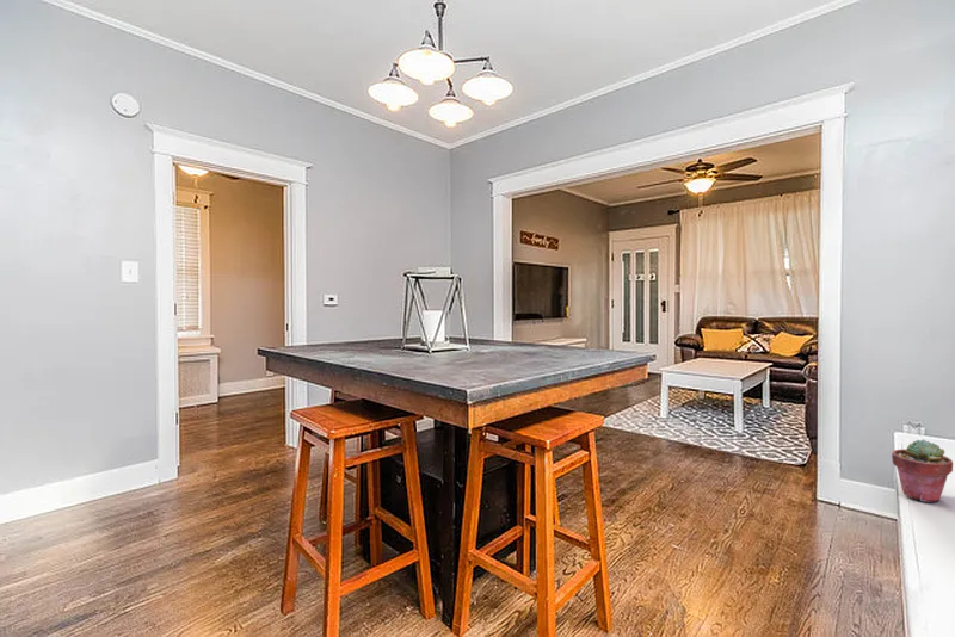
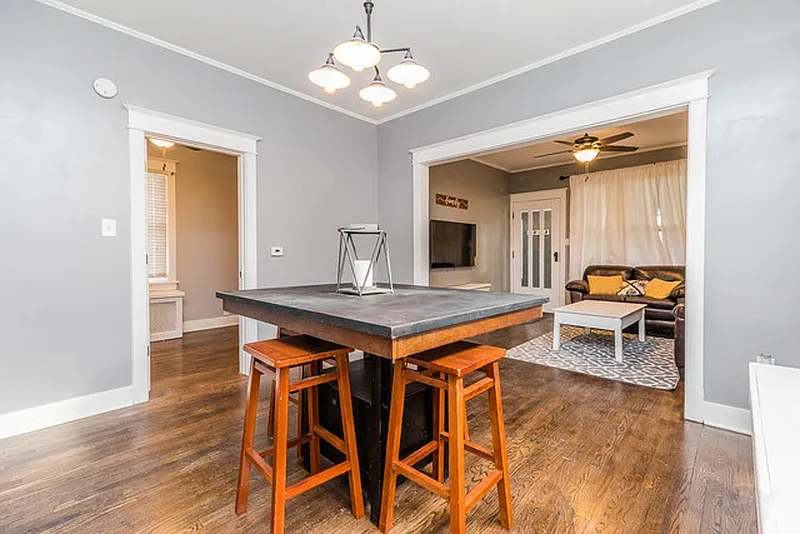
- potted succulent (920, 468)
